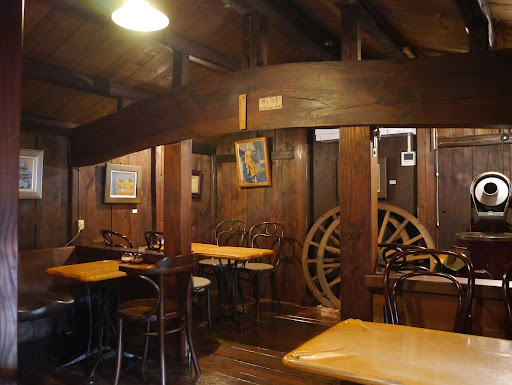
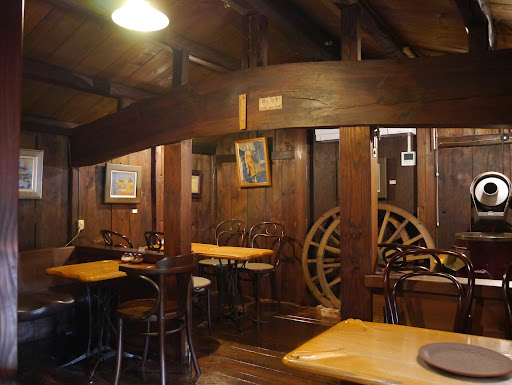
+ plate (464, 360)
